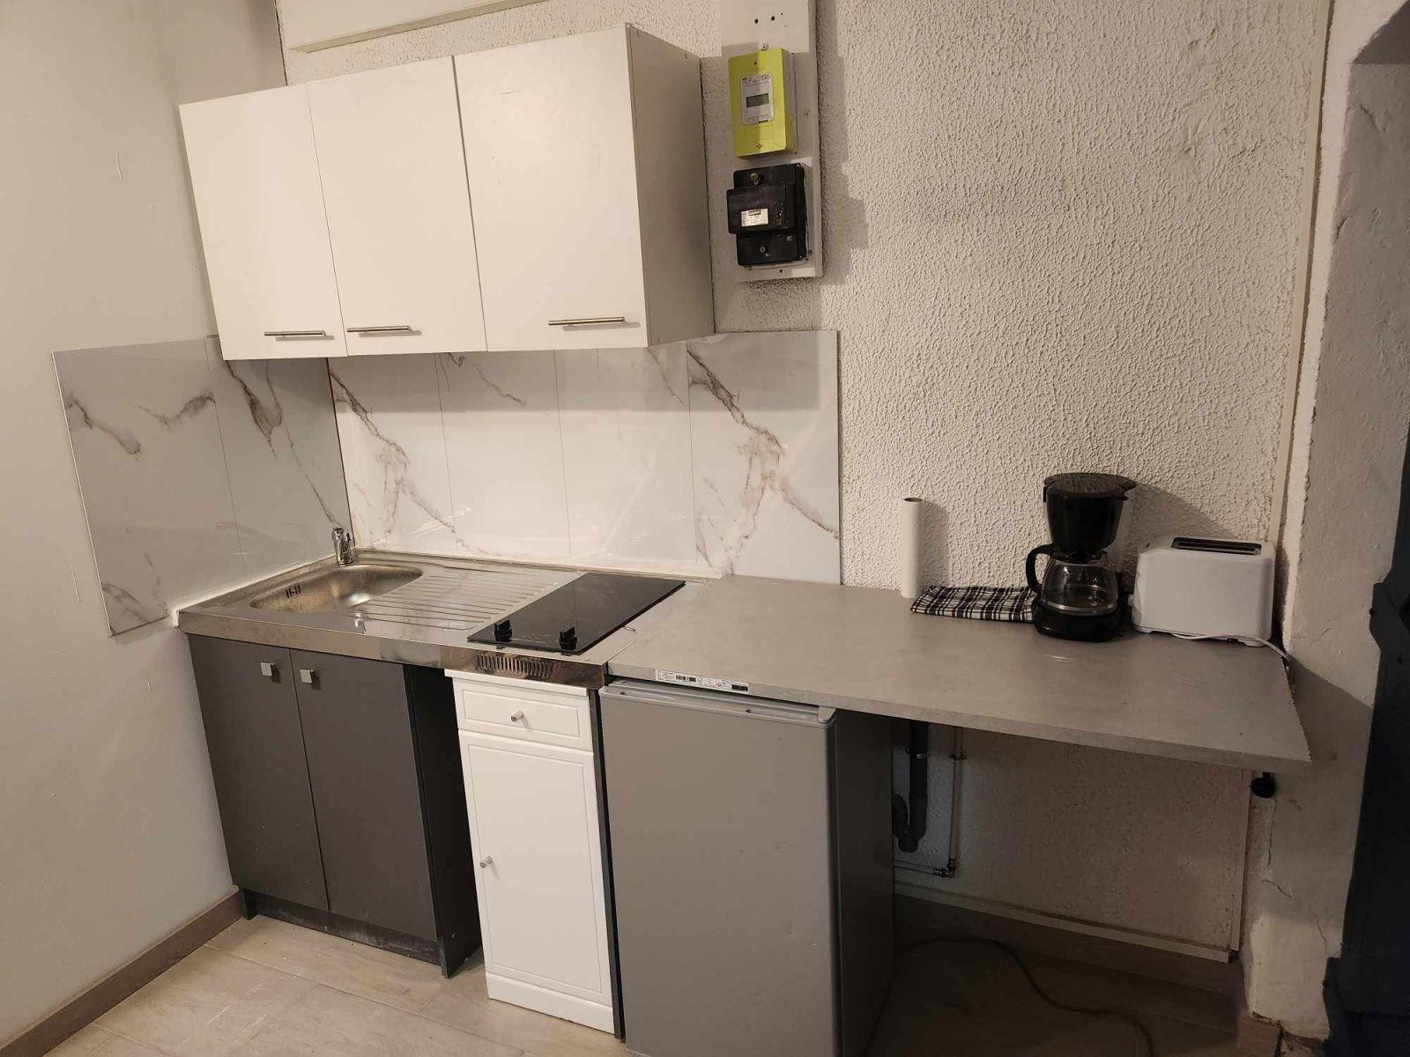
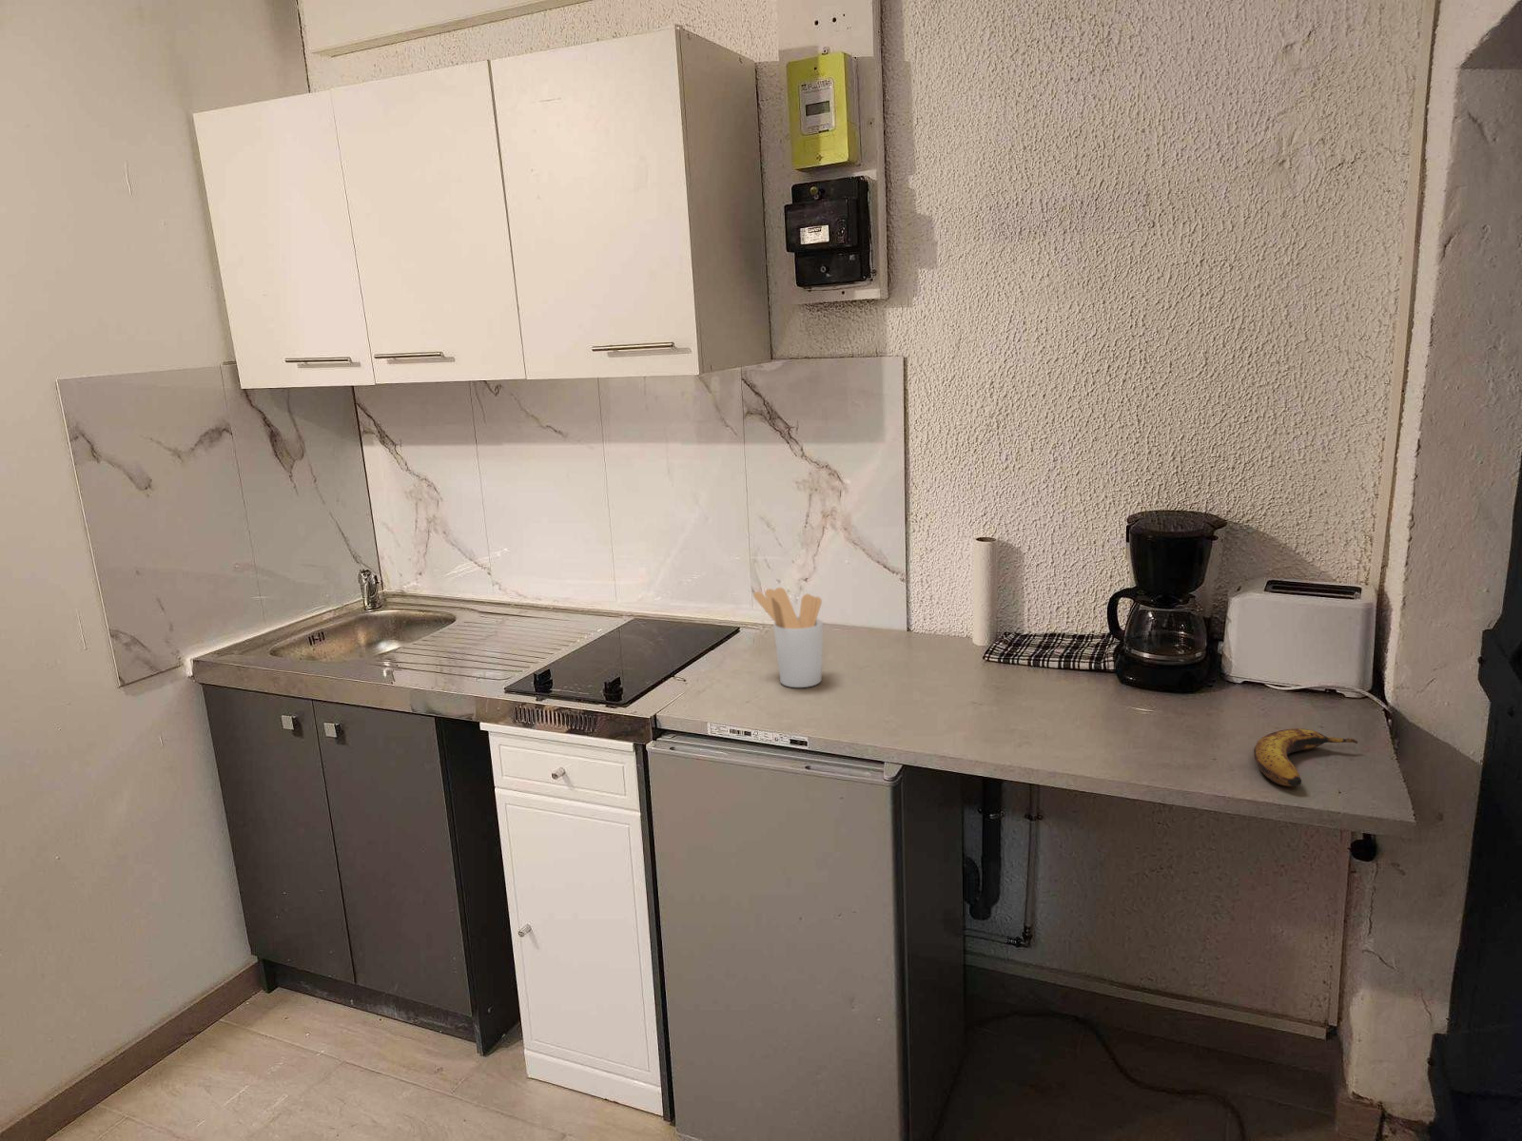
+ utensil holder (790, 634)
+ banana (1298, 750)
